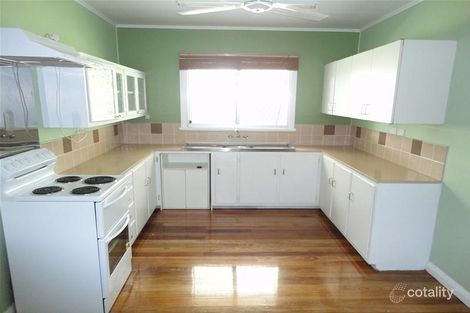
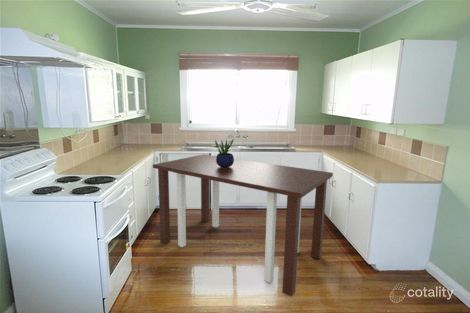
+ potted plant (224, 152)
+ dining table (218, 209)
